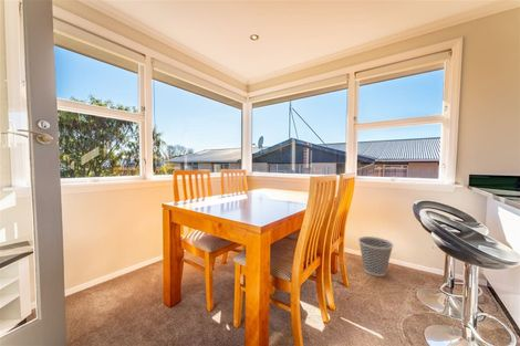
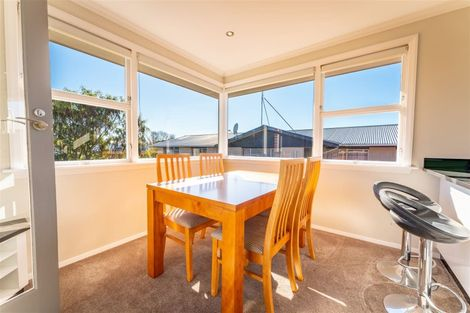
- wastebasket (374, 256)
